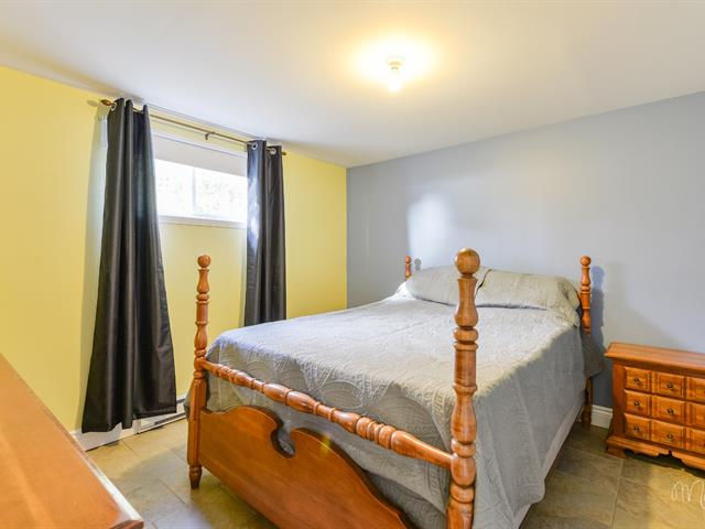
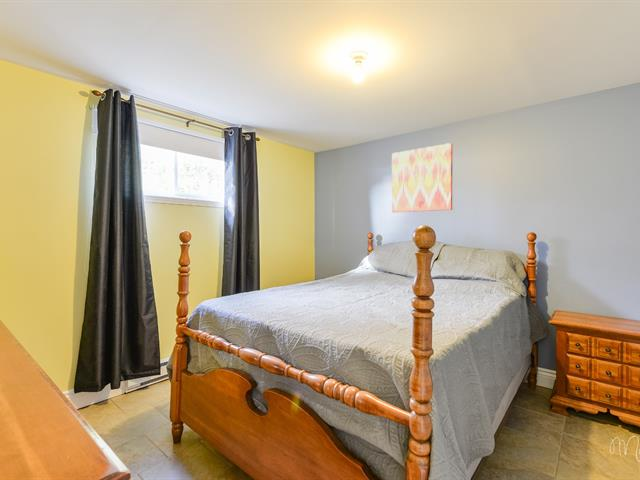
+ wall art (420, 179)
